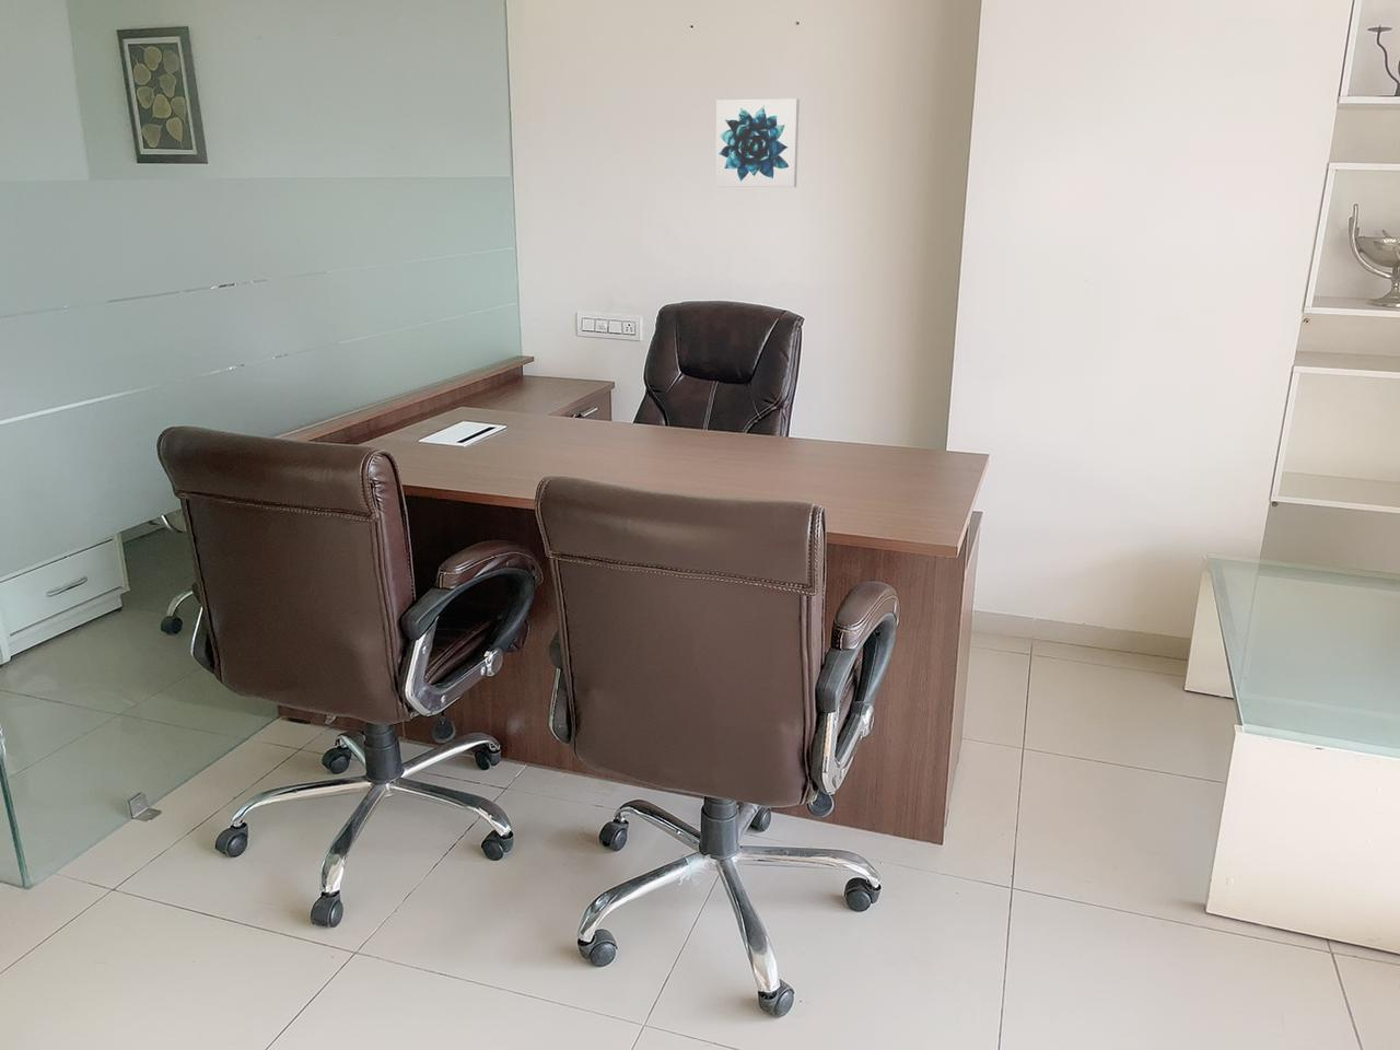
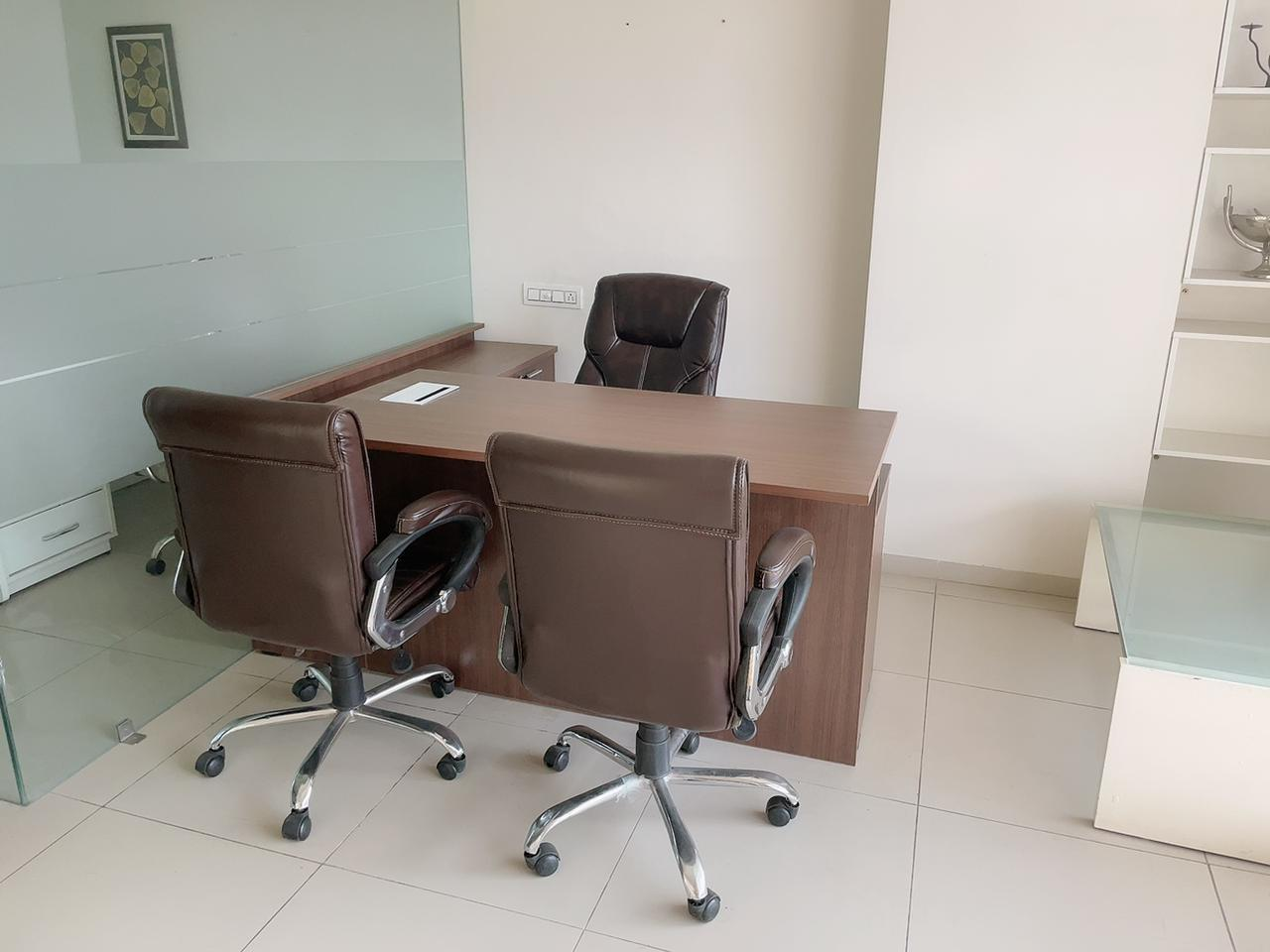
- wall art (756, 143)
